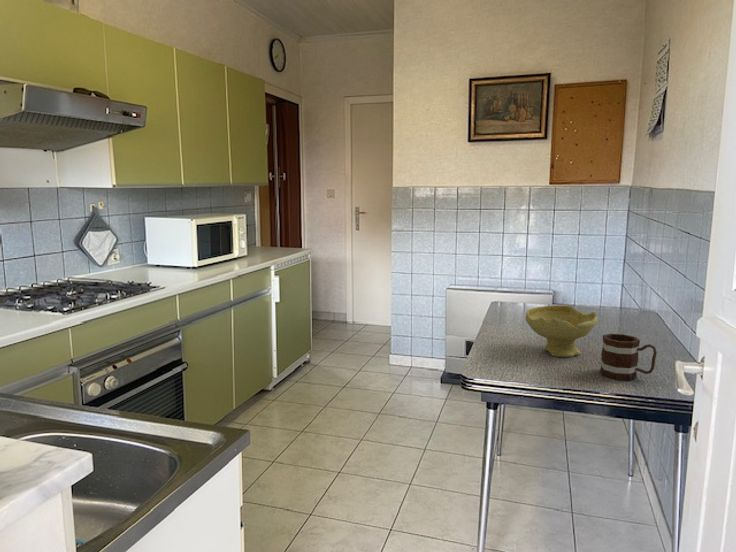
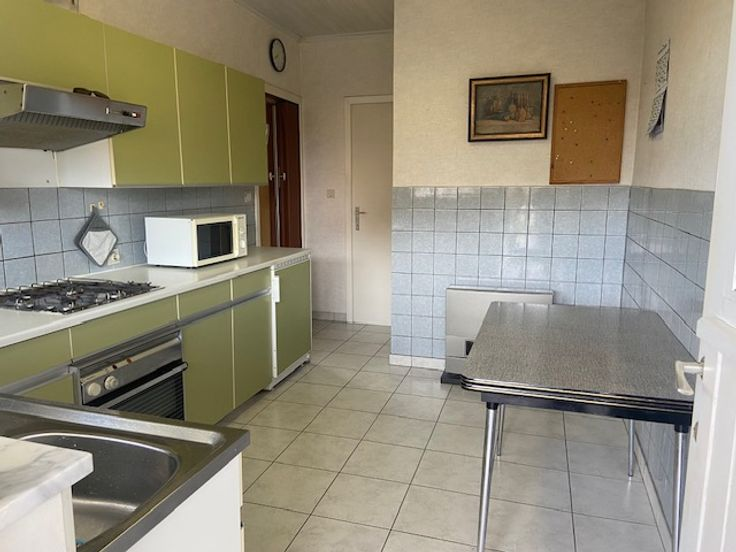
- bowl (559, 331)
- mug (627, 357)
